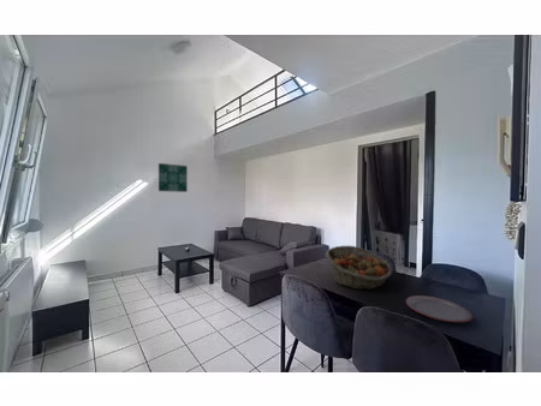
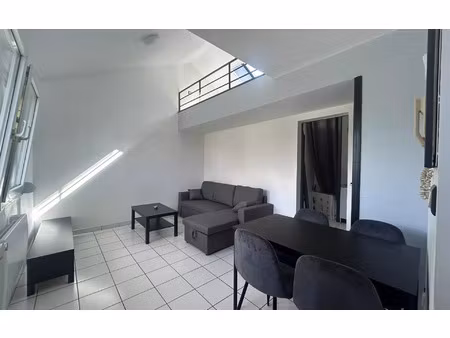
- wall art (173, 178)
- plate (436, 309)
- fruit basket (357, 265)
